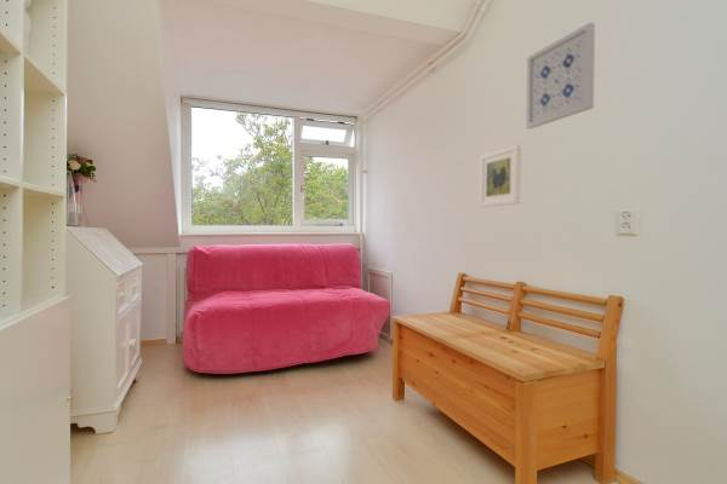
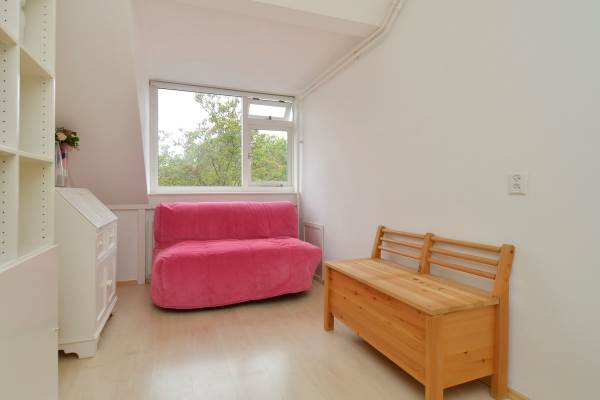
- wall art (557, 80)
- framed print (498, 178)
